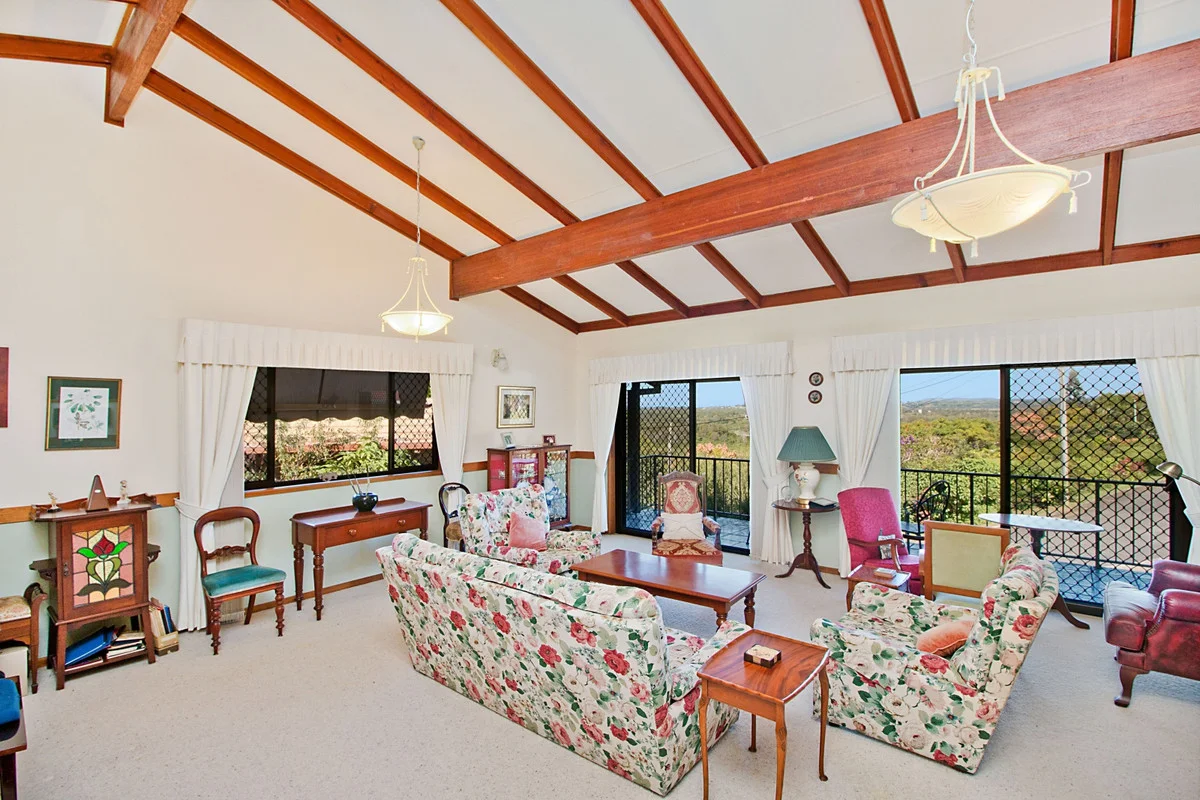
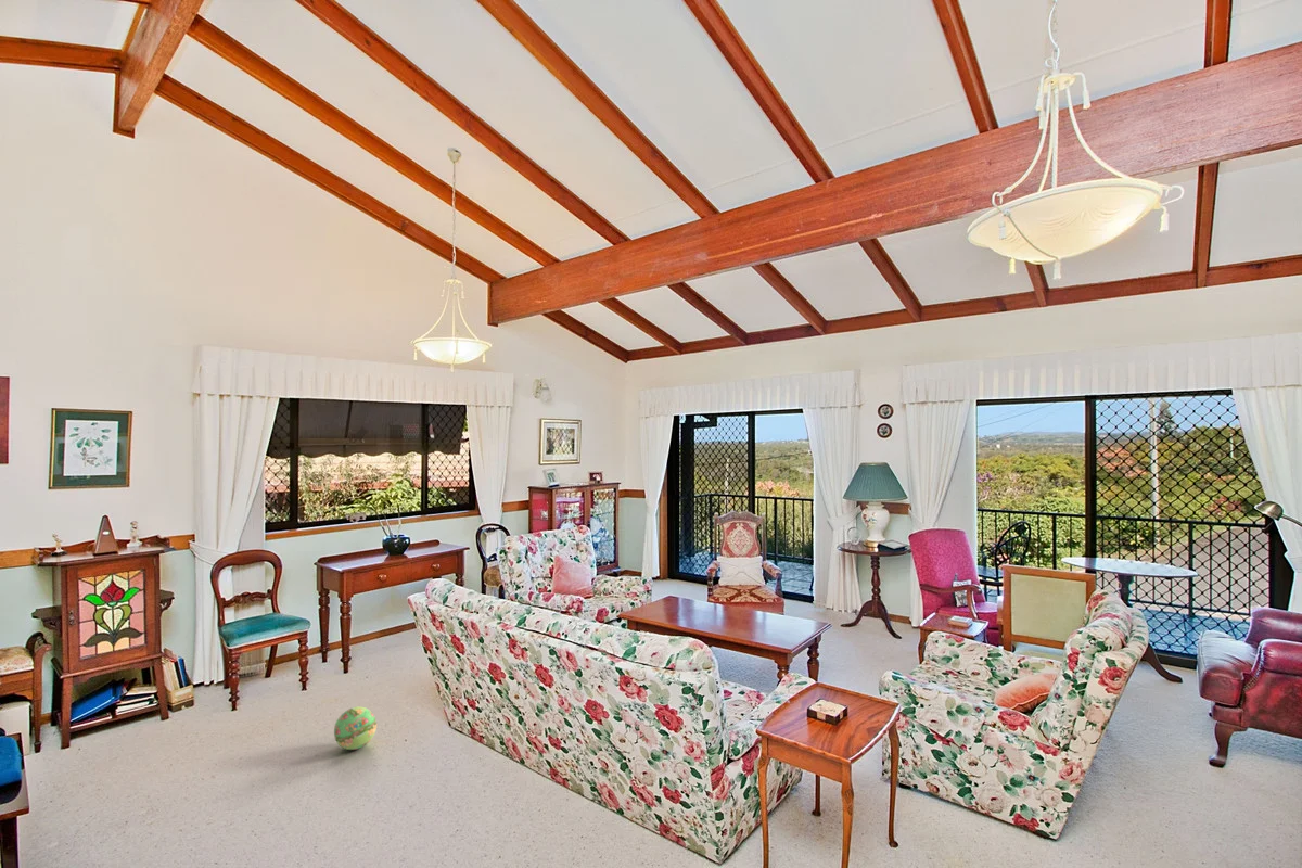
+ ball (355, 728)
